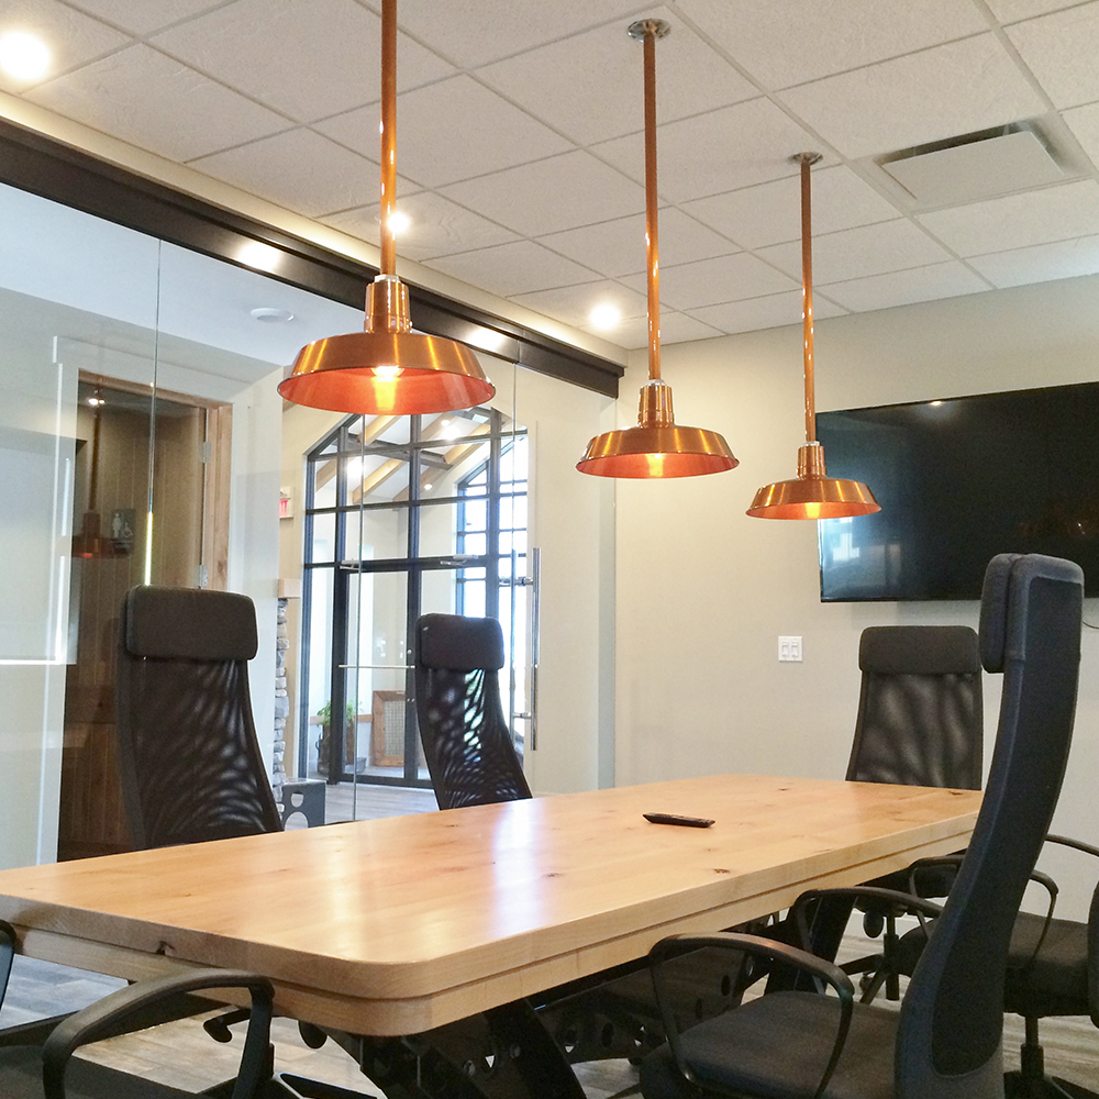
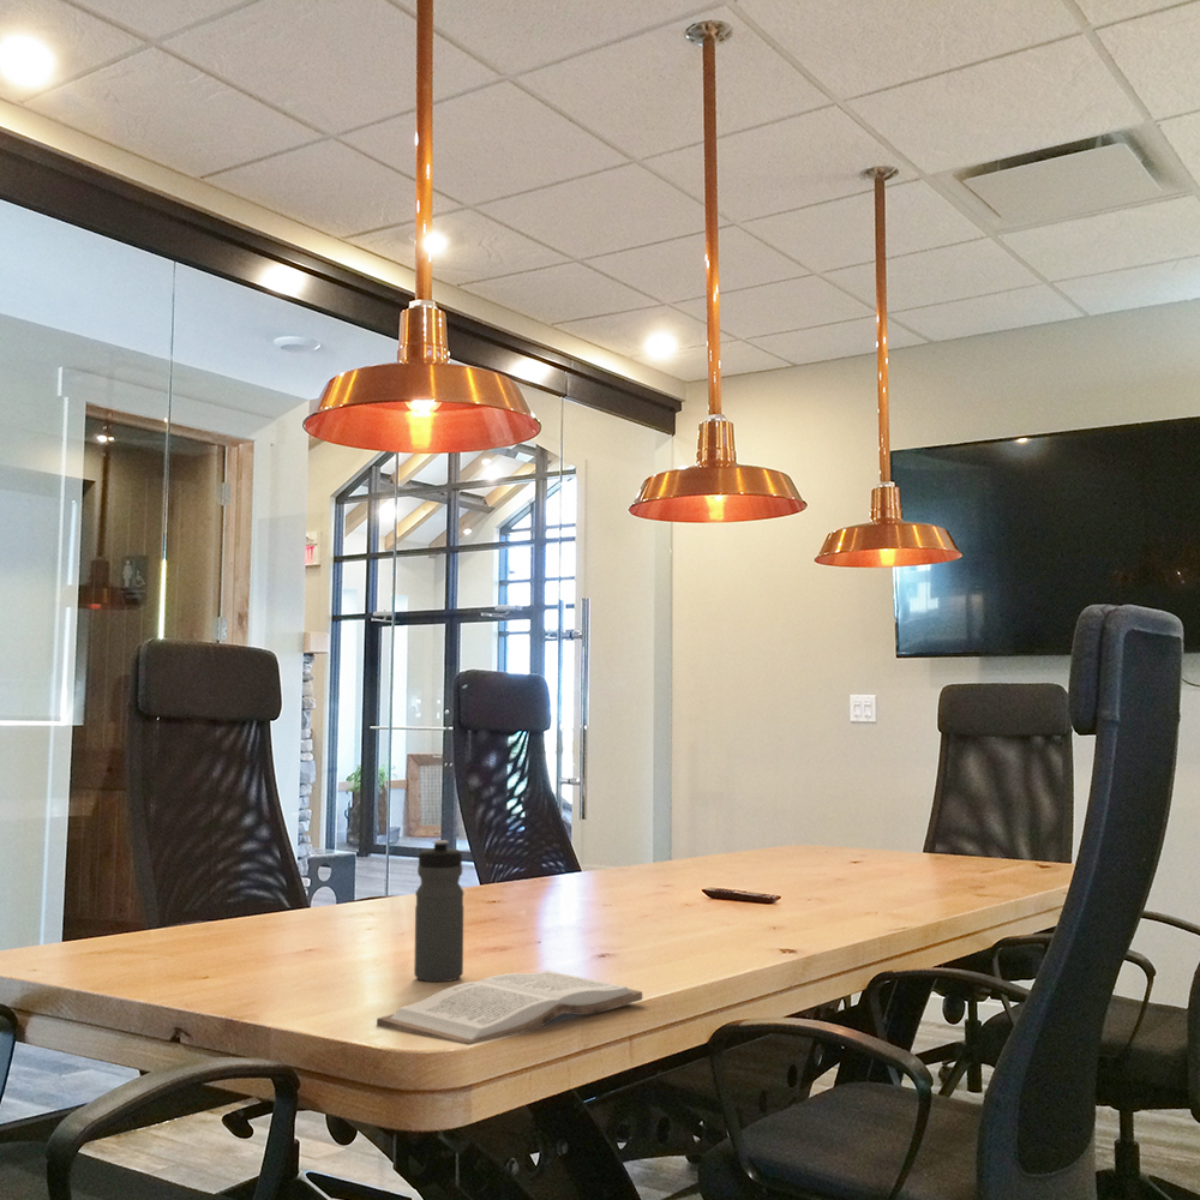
+ book (515, 1000)
+ water bottle (439, 907)
